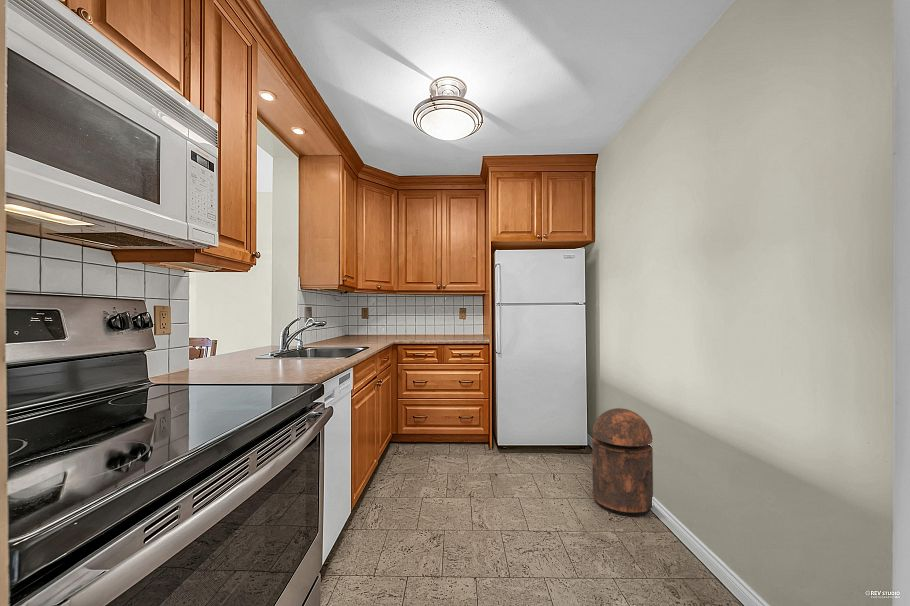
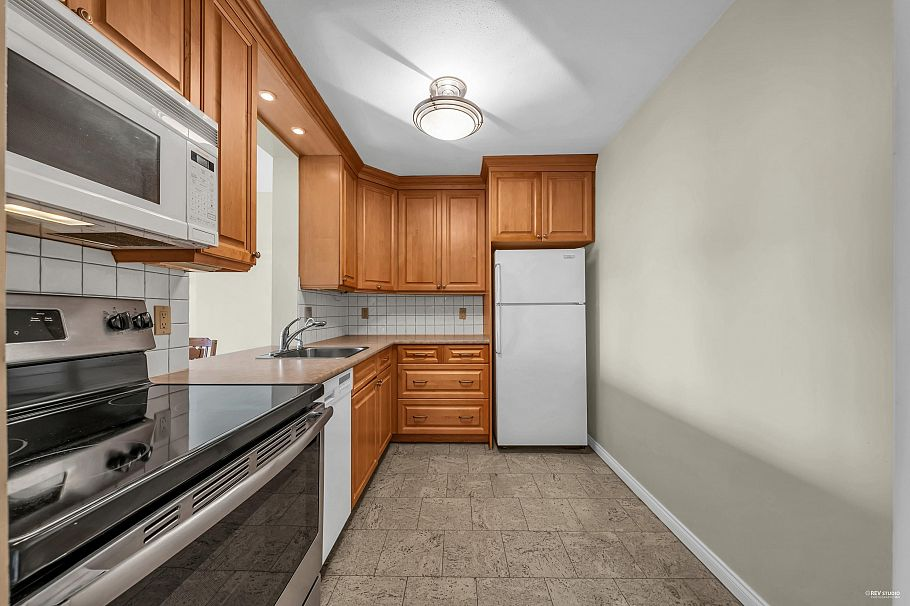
- trash can (621, 456)
